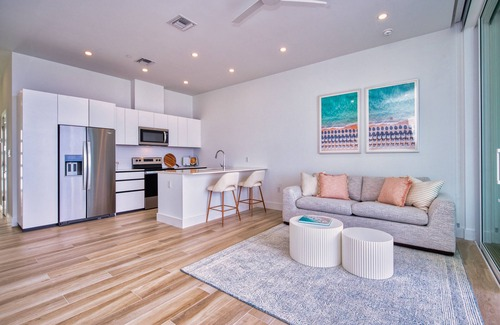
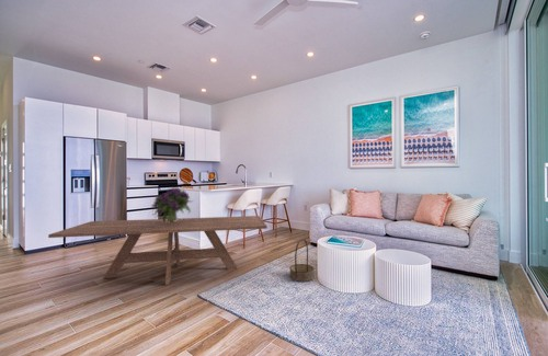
+ dining table (173, 249)
+ bouquet (173, 205)
+ basket (307, 257)
